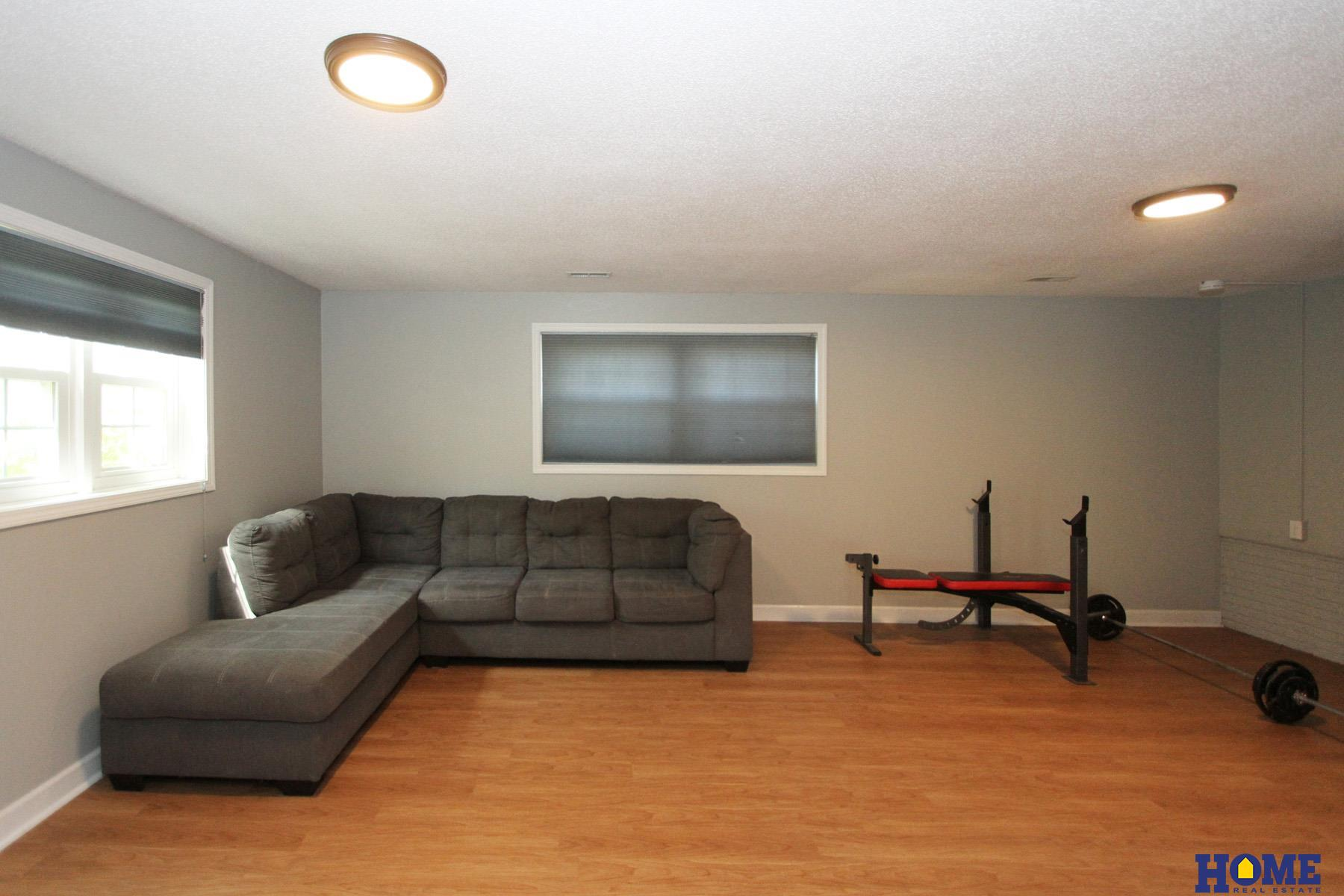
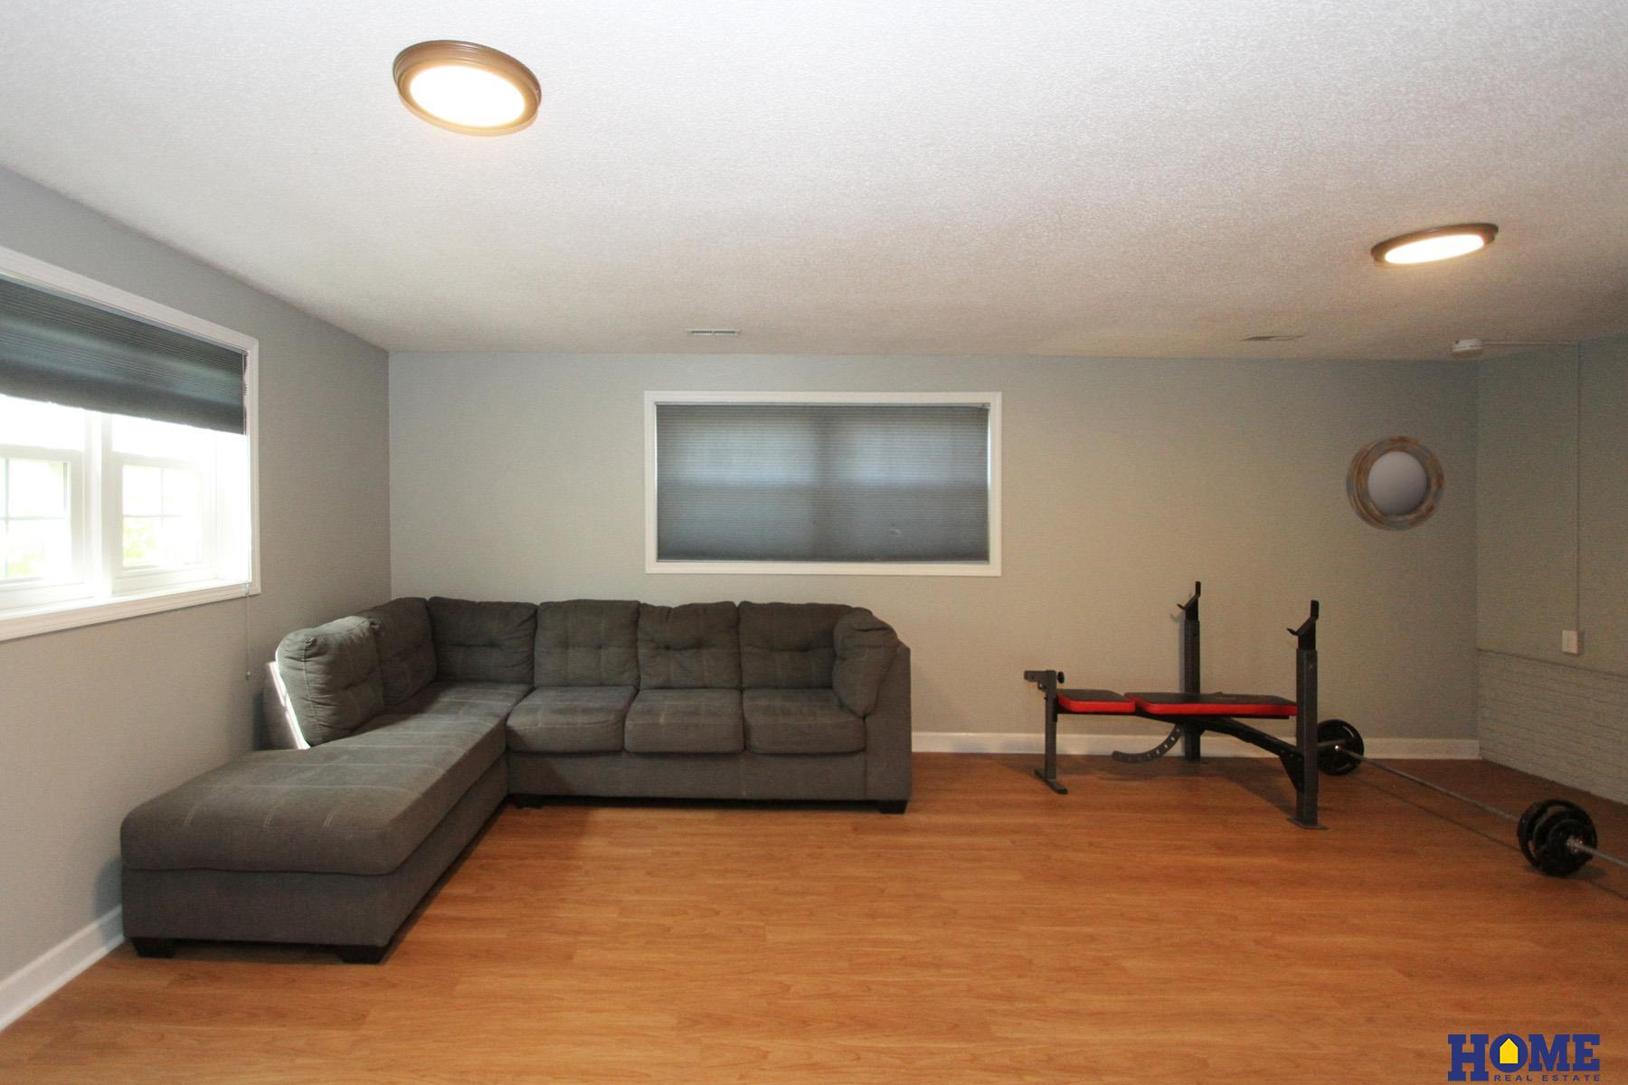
+ home mirror (1395, 483)
